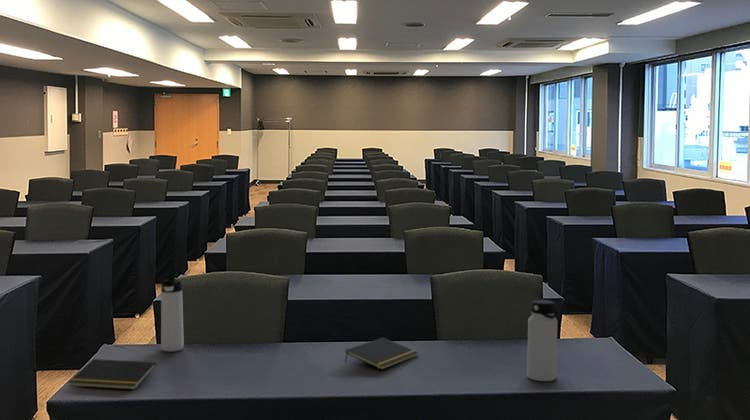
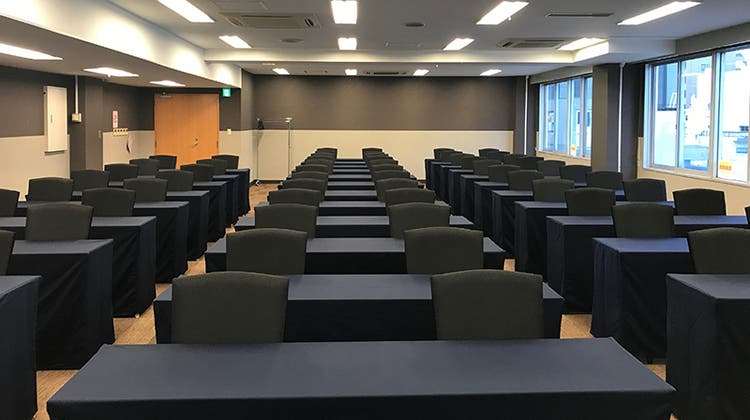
- notepad (382, 352)
- notepad (113, 373)
- thermos bottle (170, 314)
- water bottle (542, 339)
